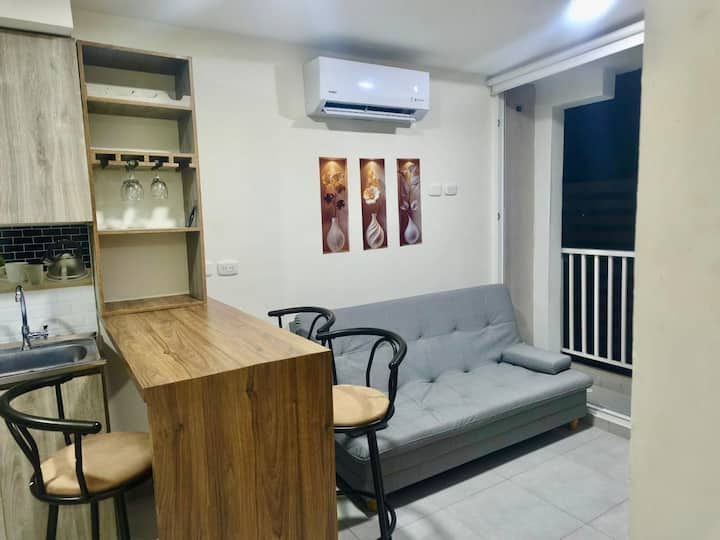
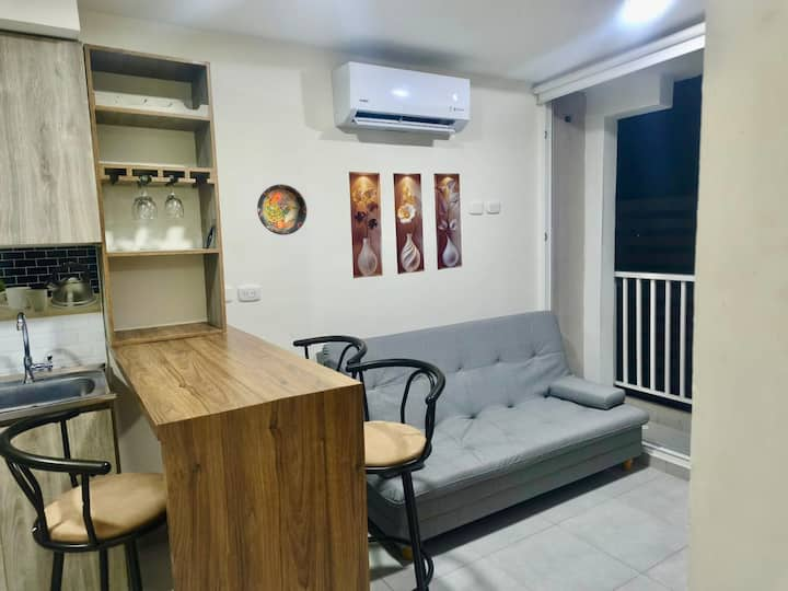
+ decorative plate (281, 209)
